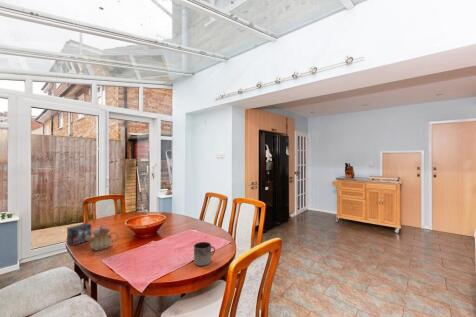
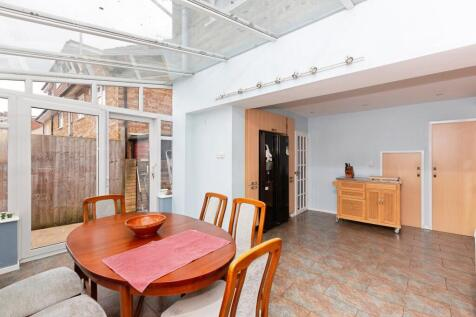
- small box (79, 233)
- teapot (102, 236)
- mug (204, 252)
